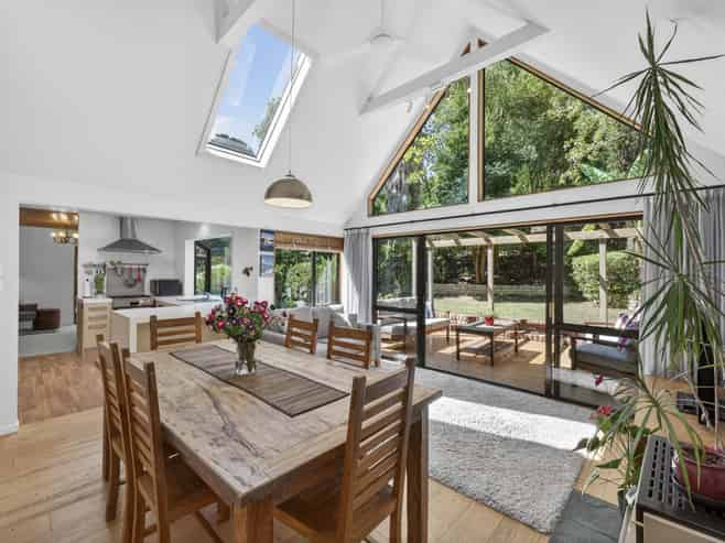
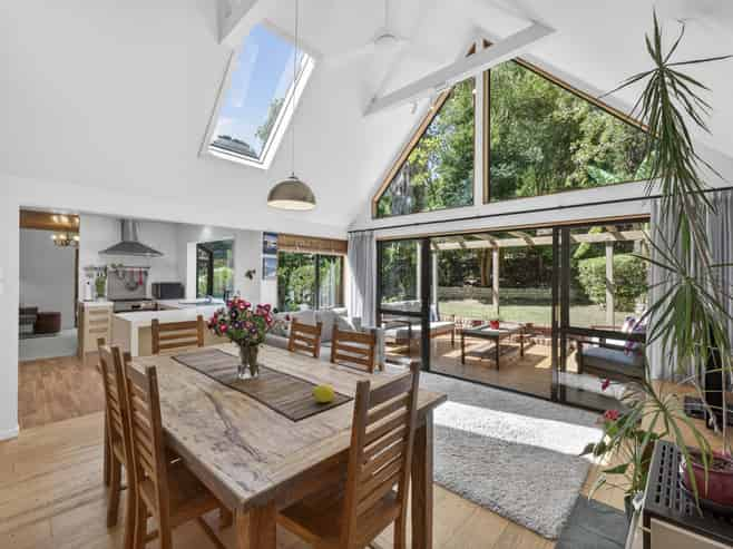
+ fruit (322, 393)
